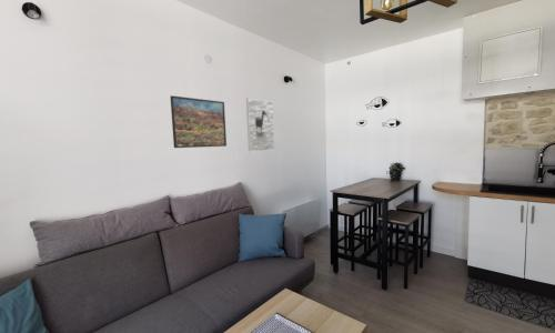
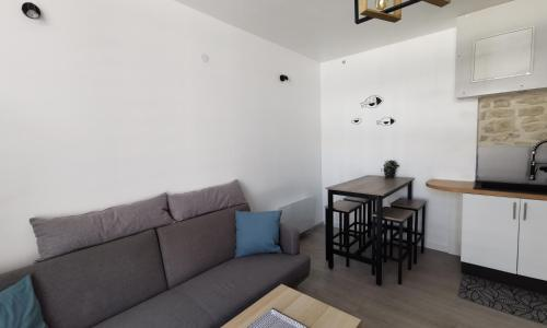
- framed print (201, 123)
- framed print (261, 125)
